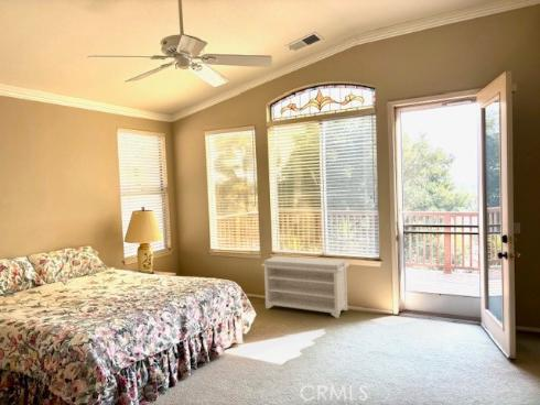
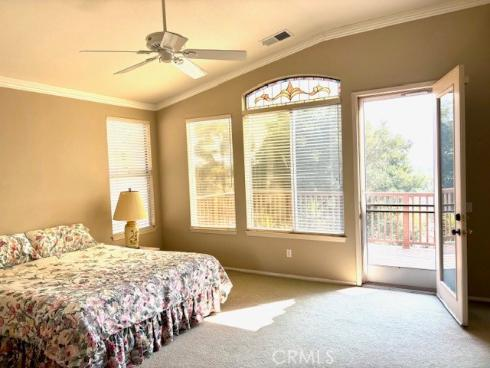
- bench (304, 284)
